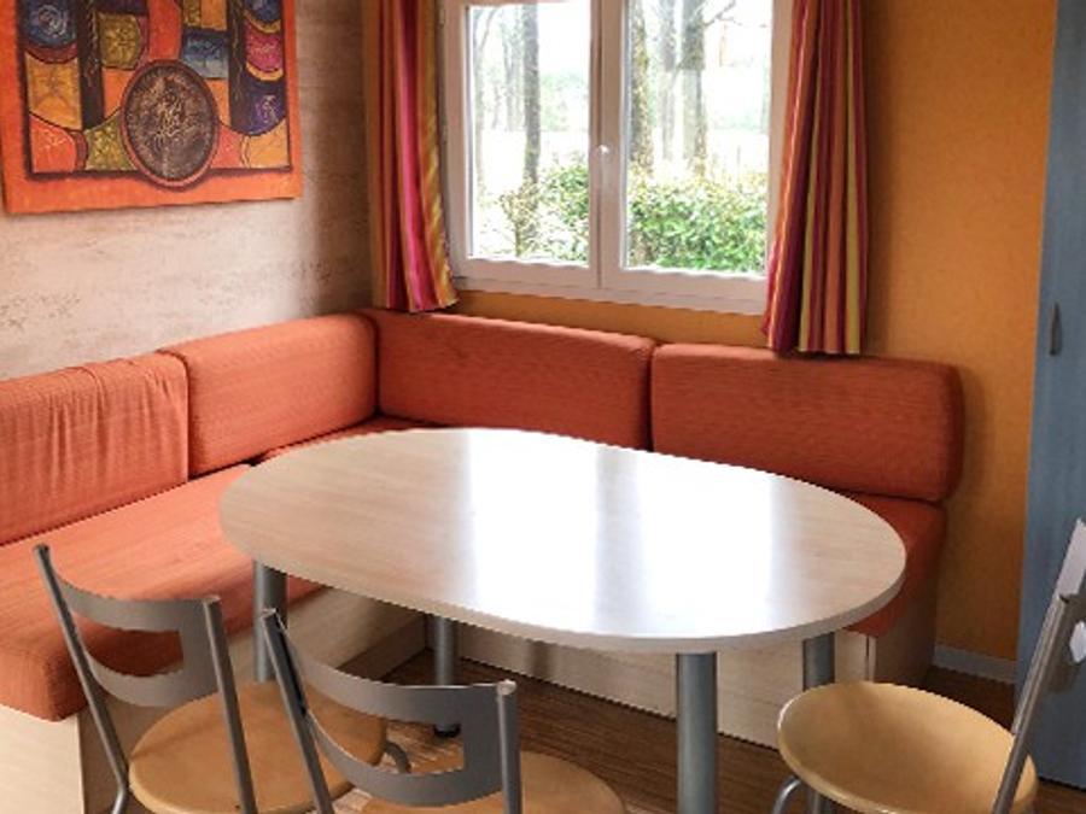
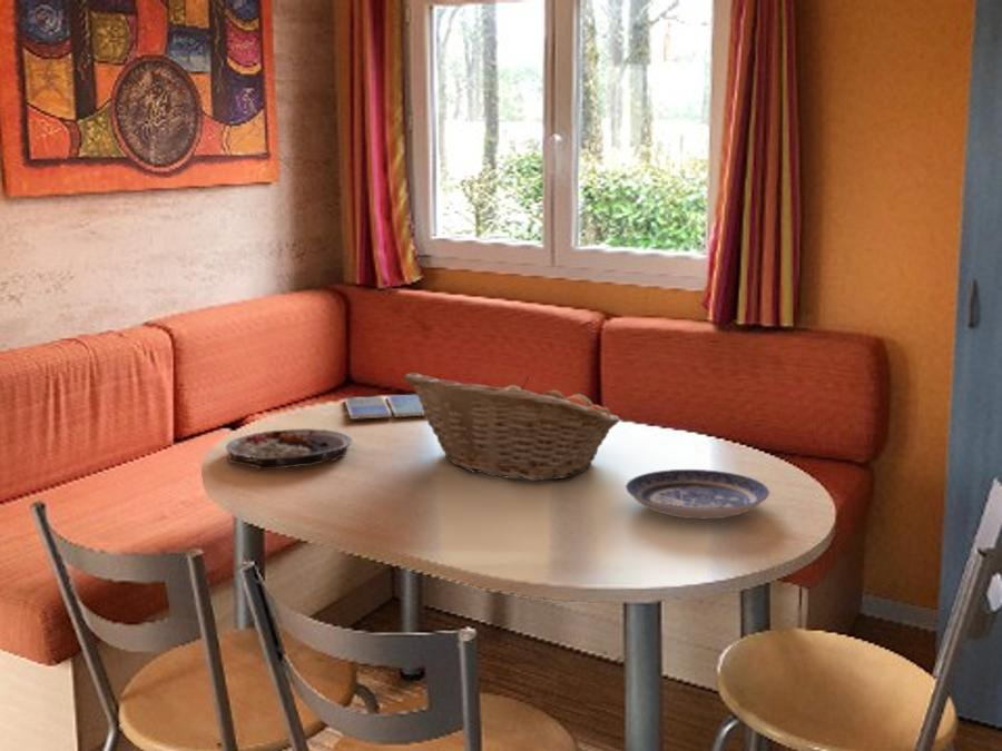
+ plate (696, 497)
+ plate (289, 443)
+ drink coaster (387, 406)
+ fruit basket (510, 416)
